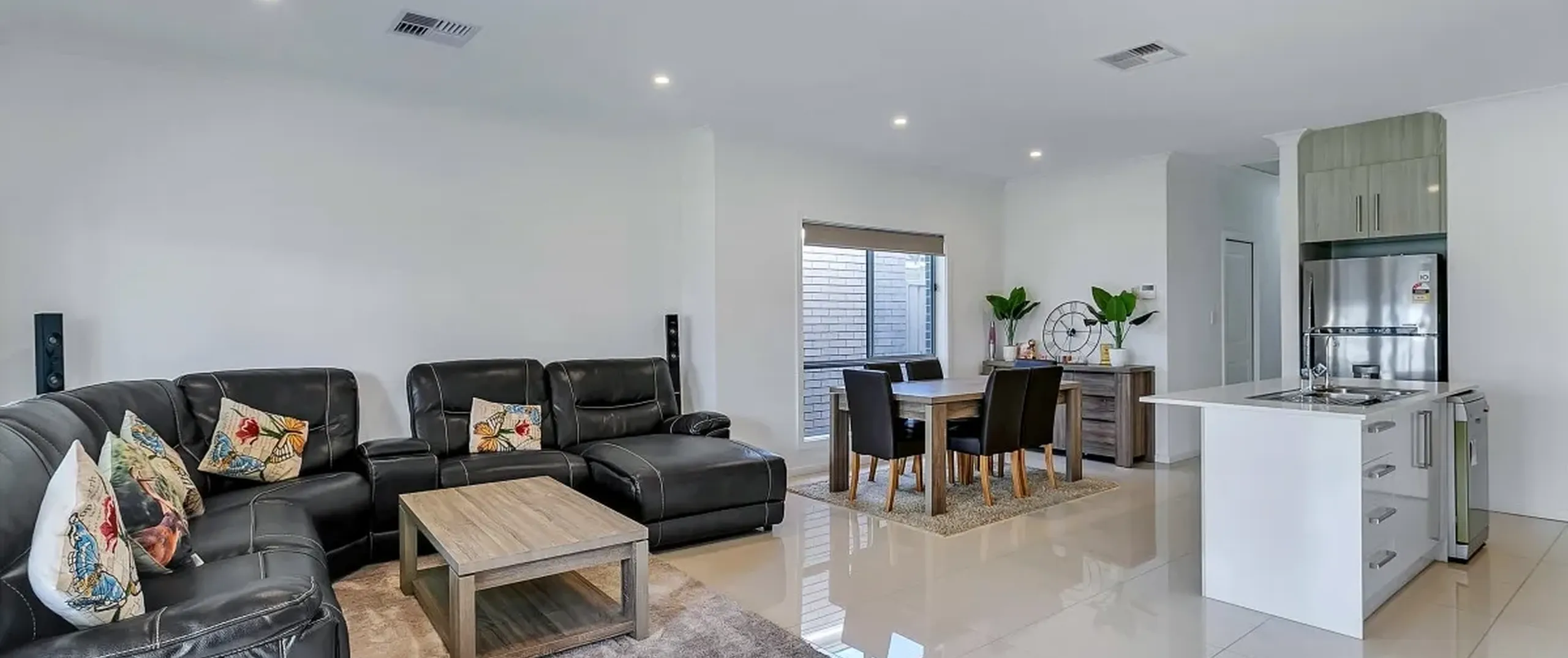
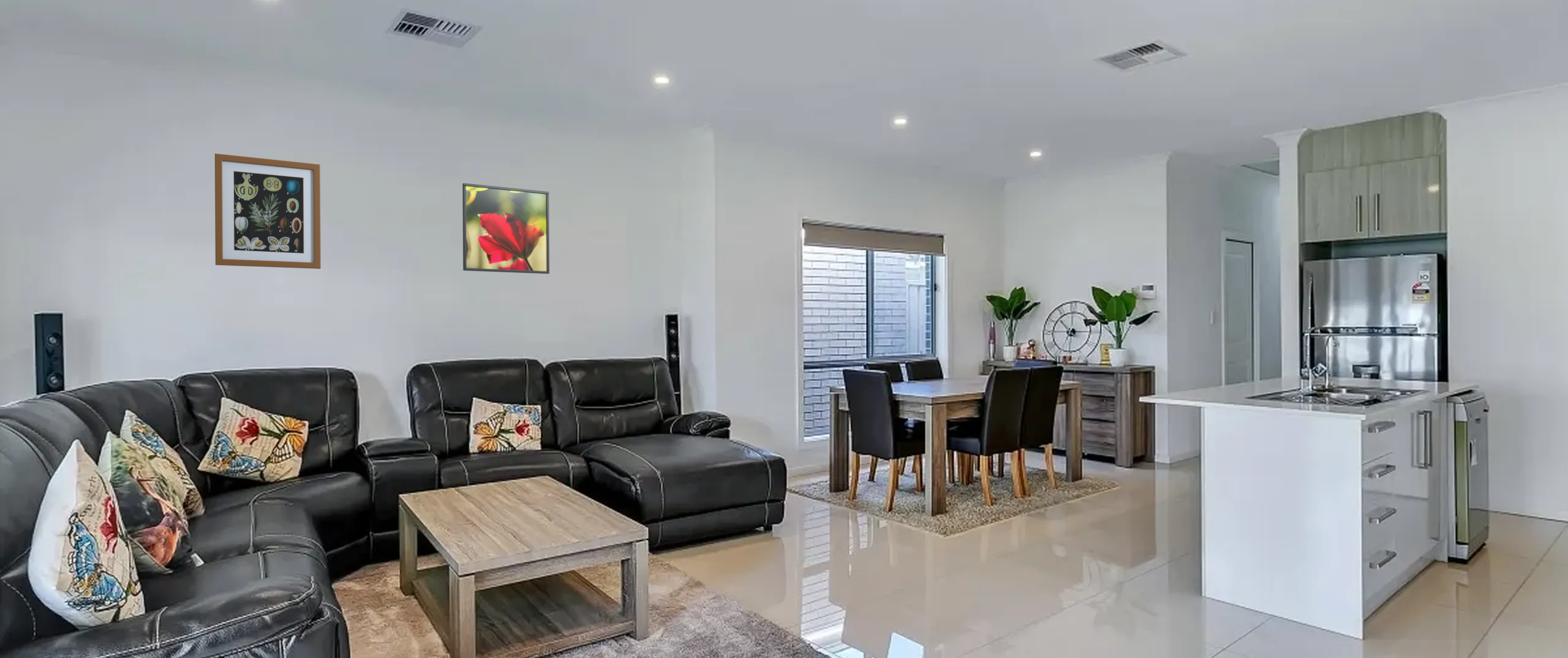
+ wall art (269, 213)
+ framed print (507, 230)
